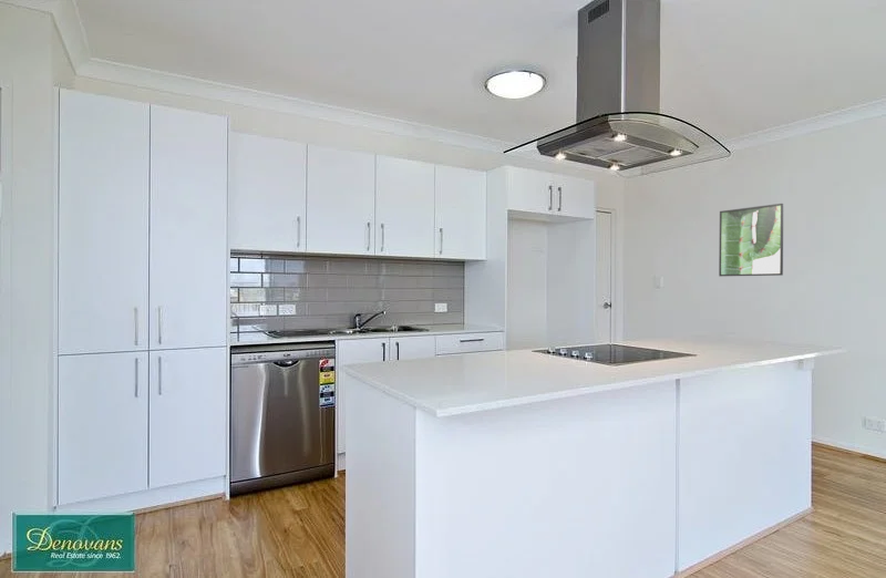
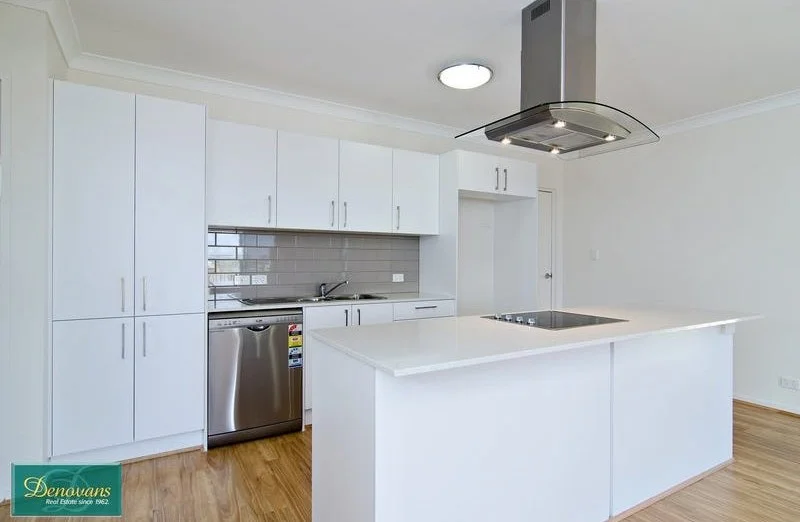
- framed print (749, 241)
